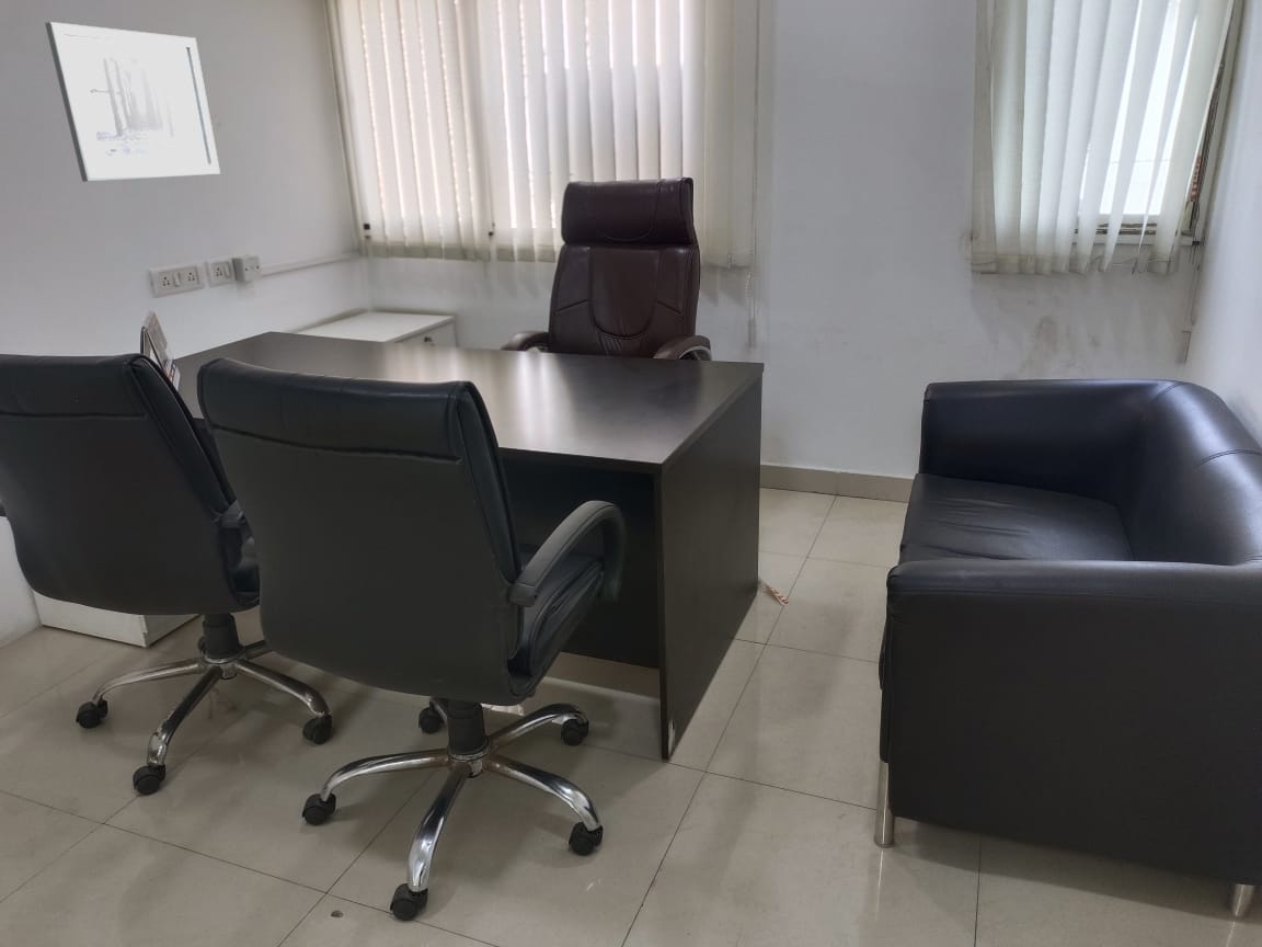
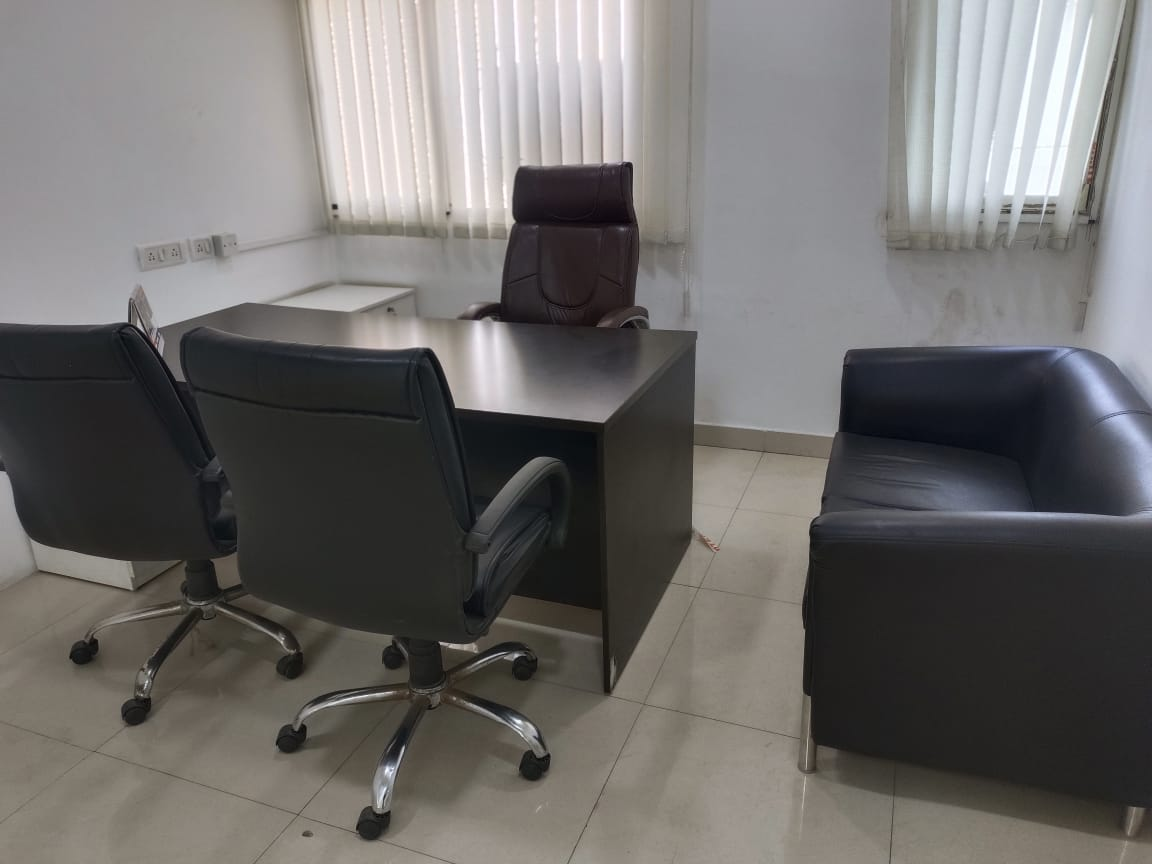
- wall art (141, 105)
